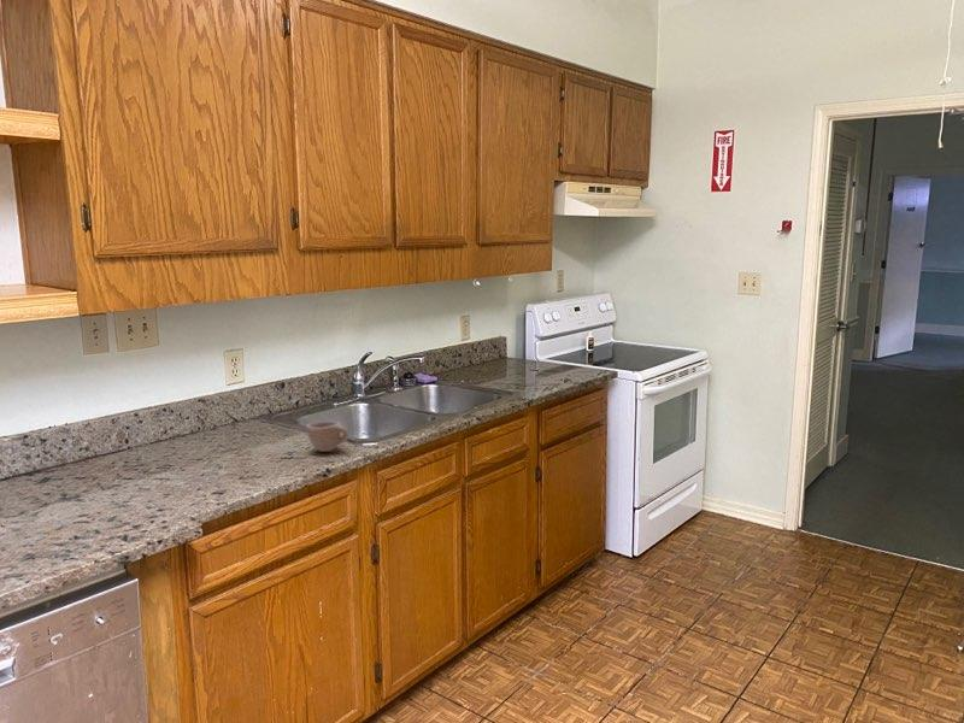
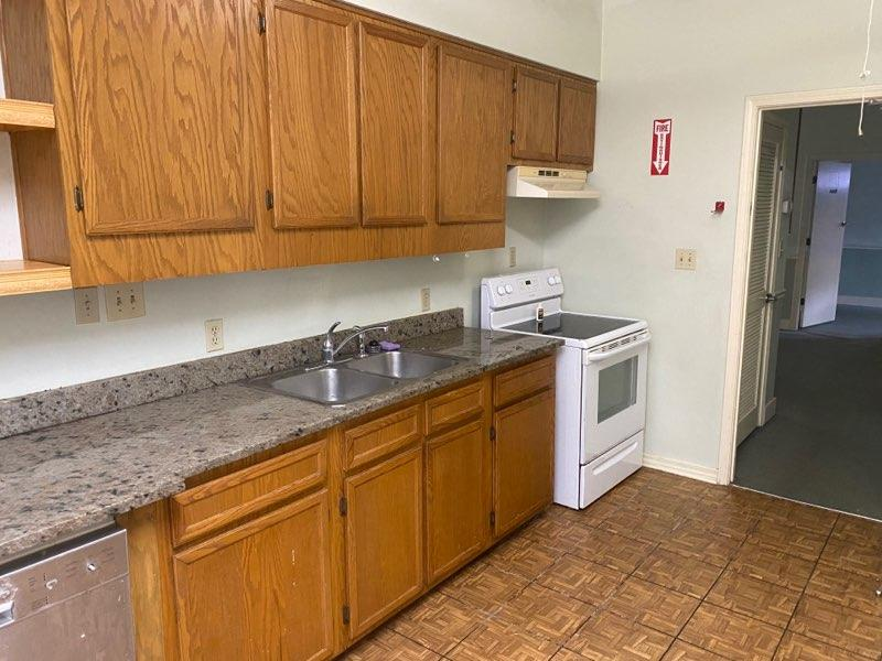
- cup (329, 436)
